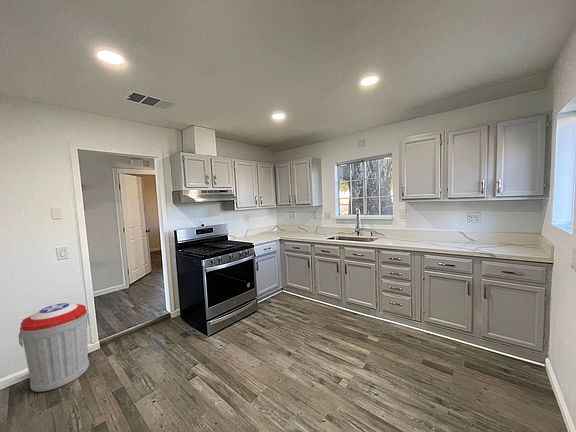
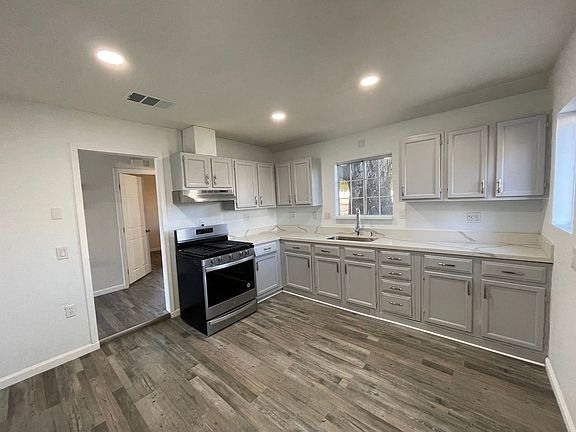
- trash can (58, 341)
